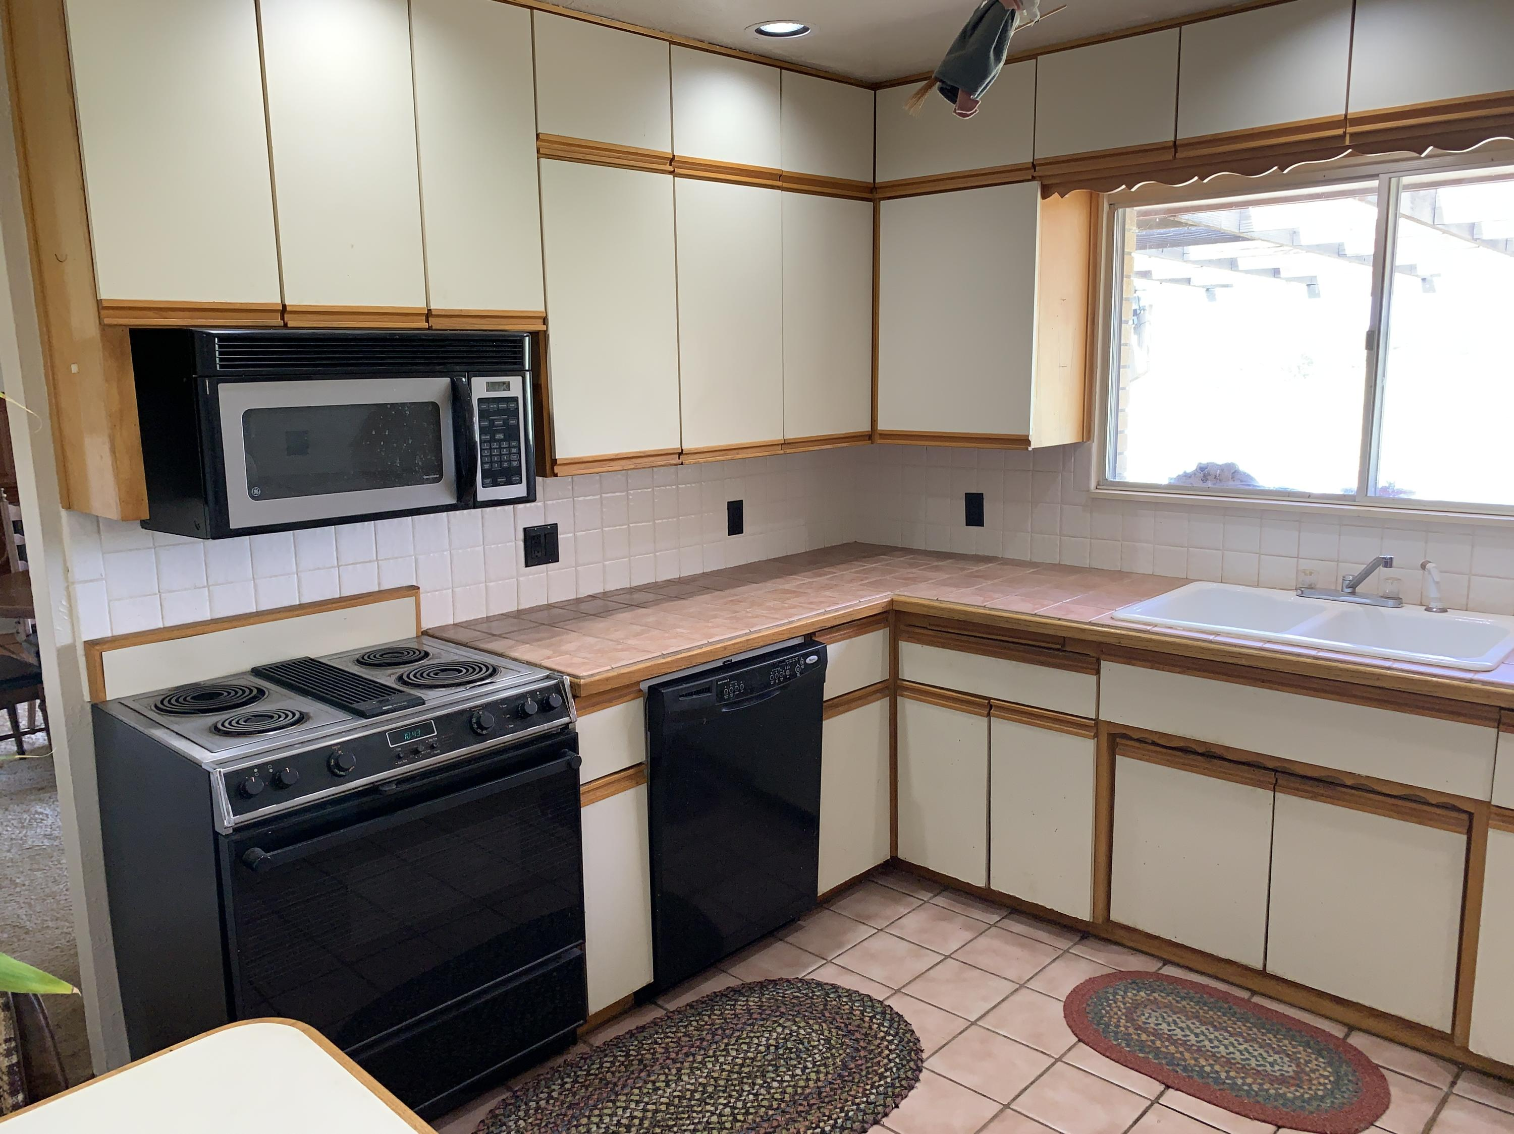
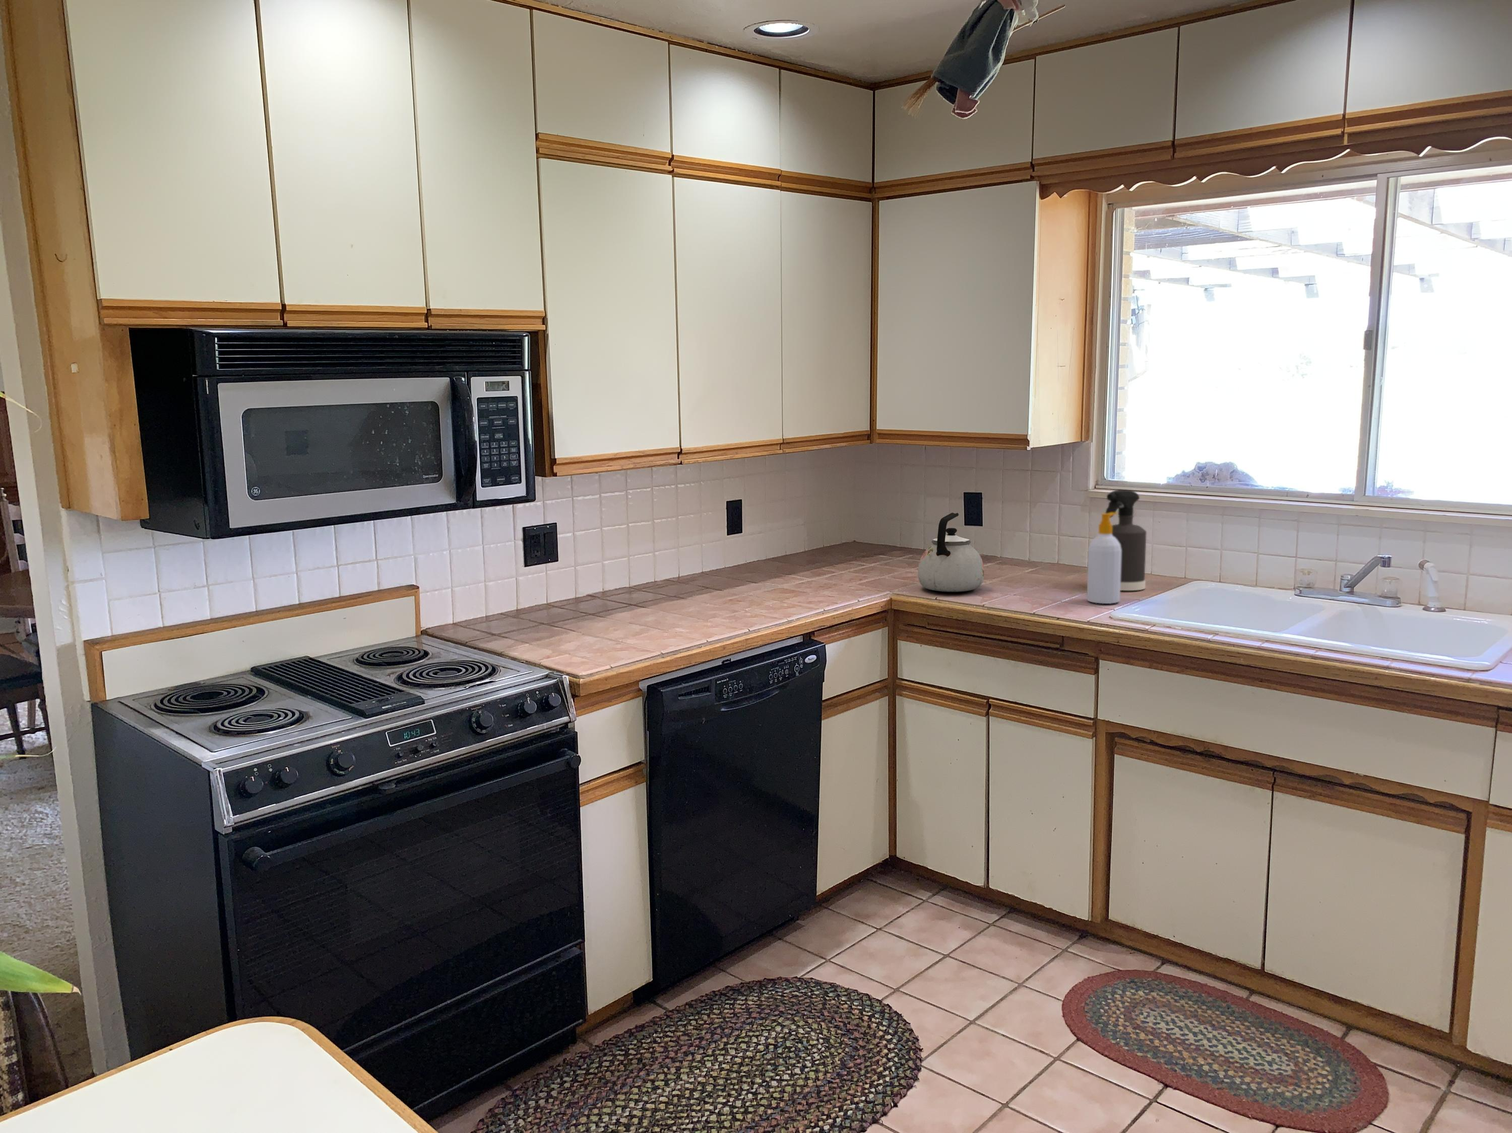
+ spray bottle (1123, 539)
+ soap bottle (1105, 557)
+ kettle (951, 551)
